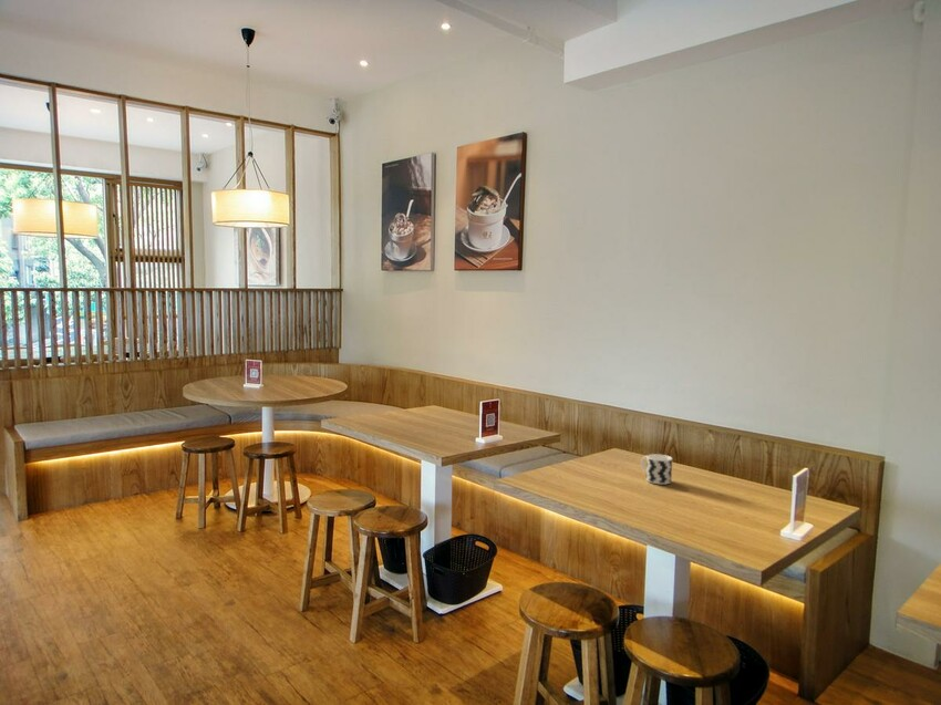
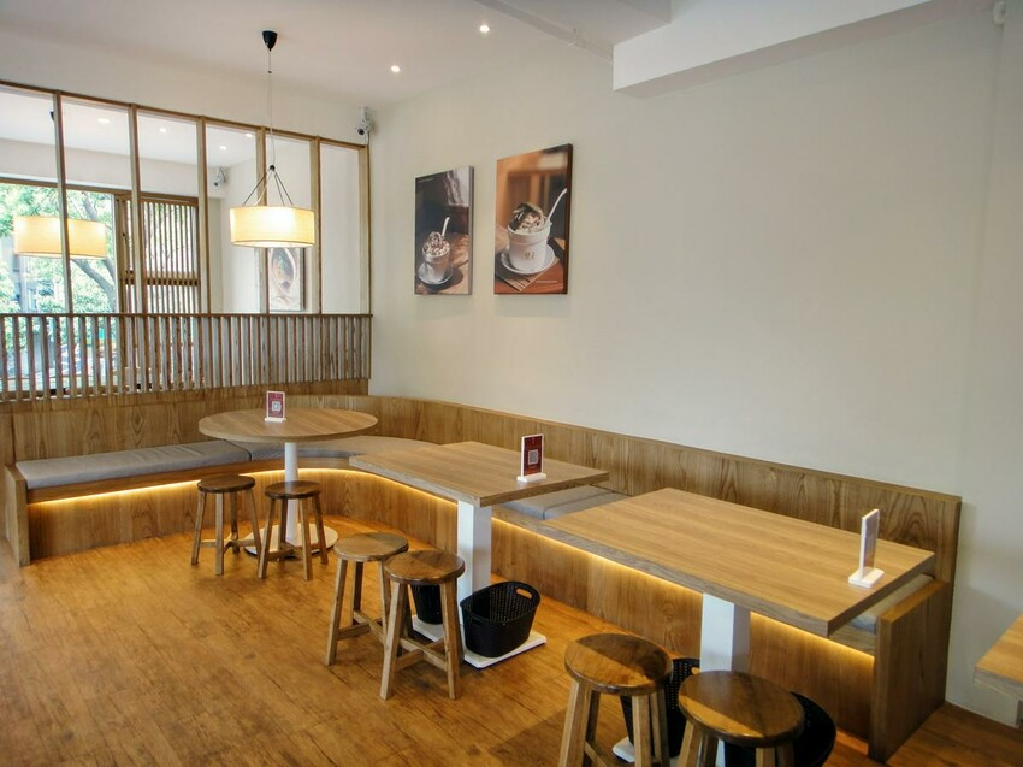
- cup (655, 467)
